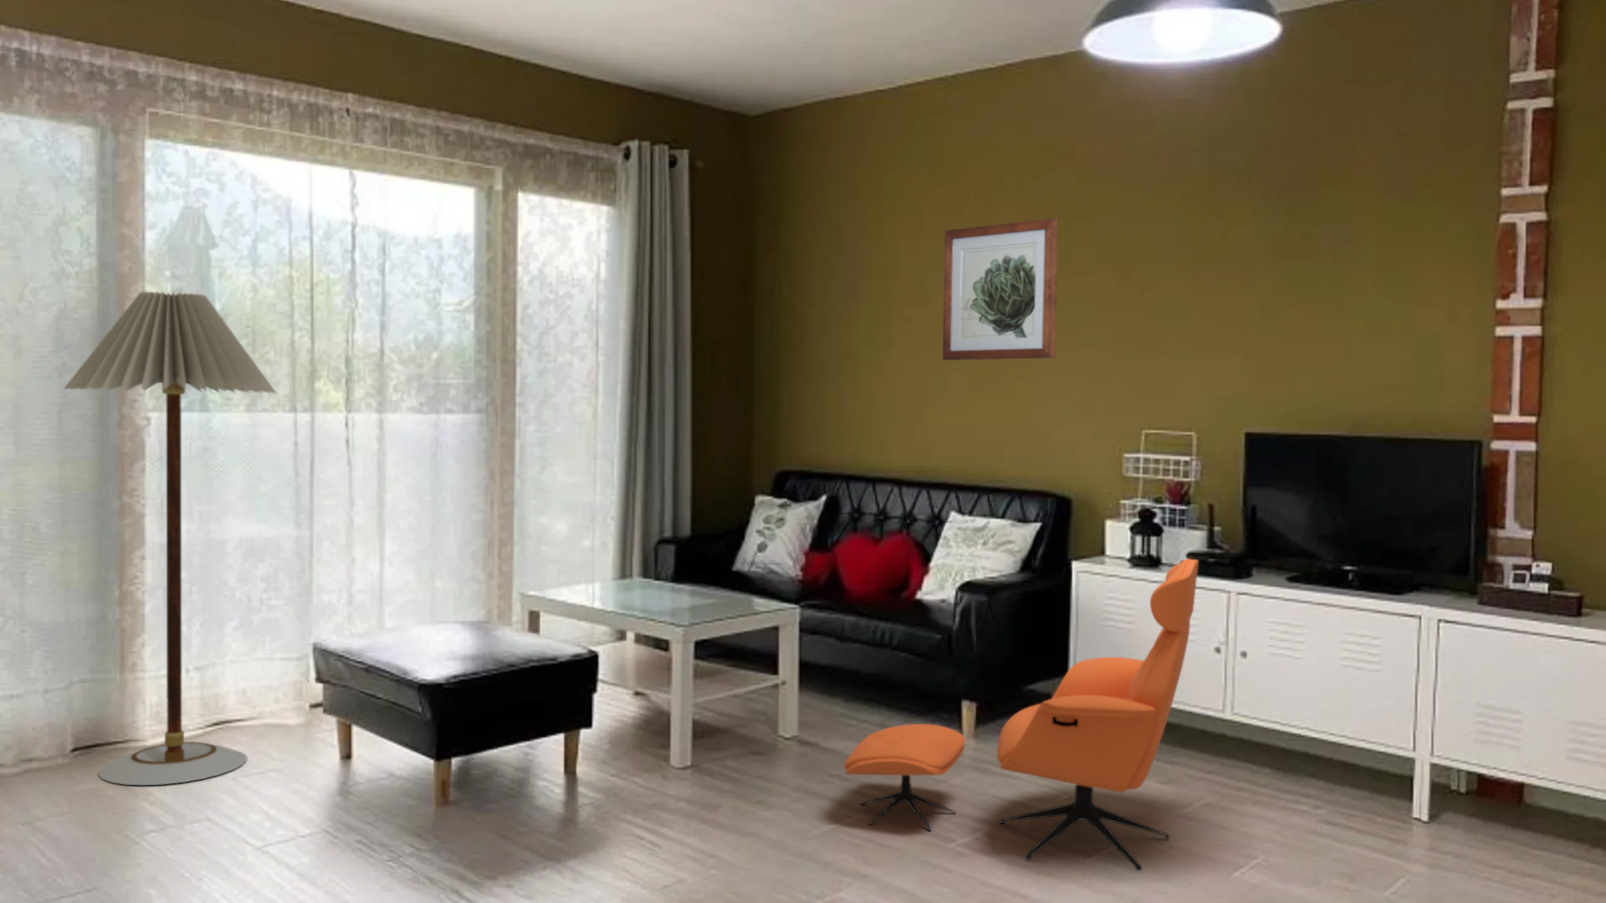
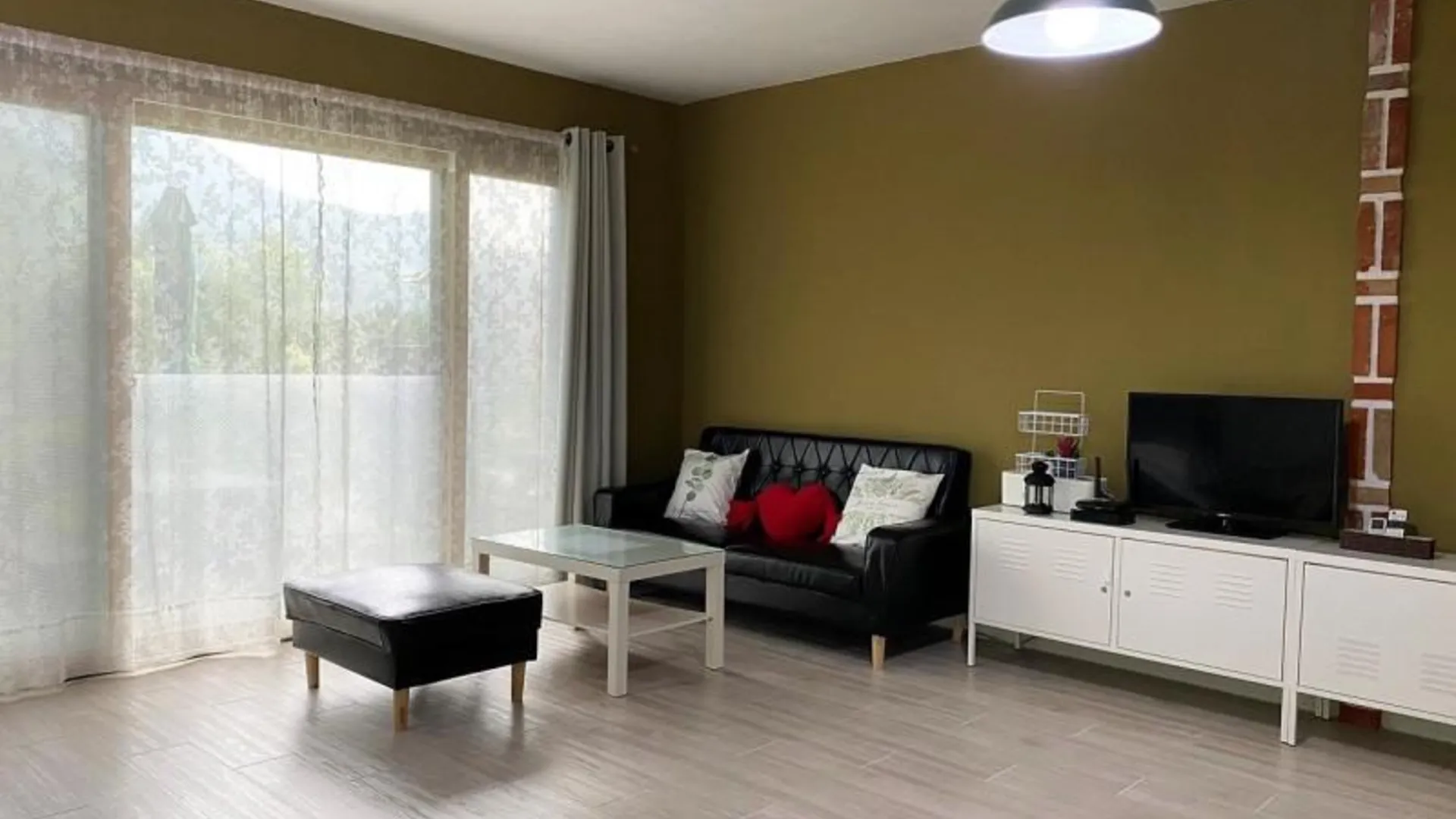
- armchair (1025, 708)
- wall art (998, 292)
- floor lamp (173, 531)
